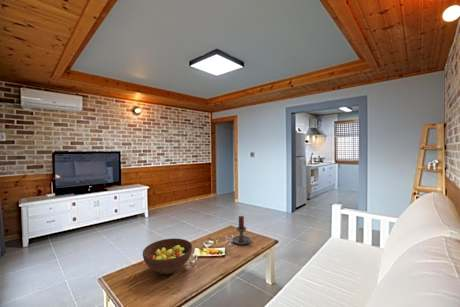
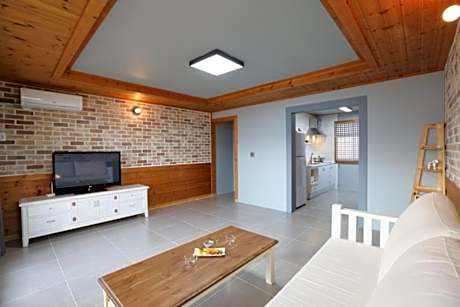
- candle holder (243, 229)
- fruit bowl (168, 258)
